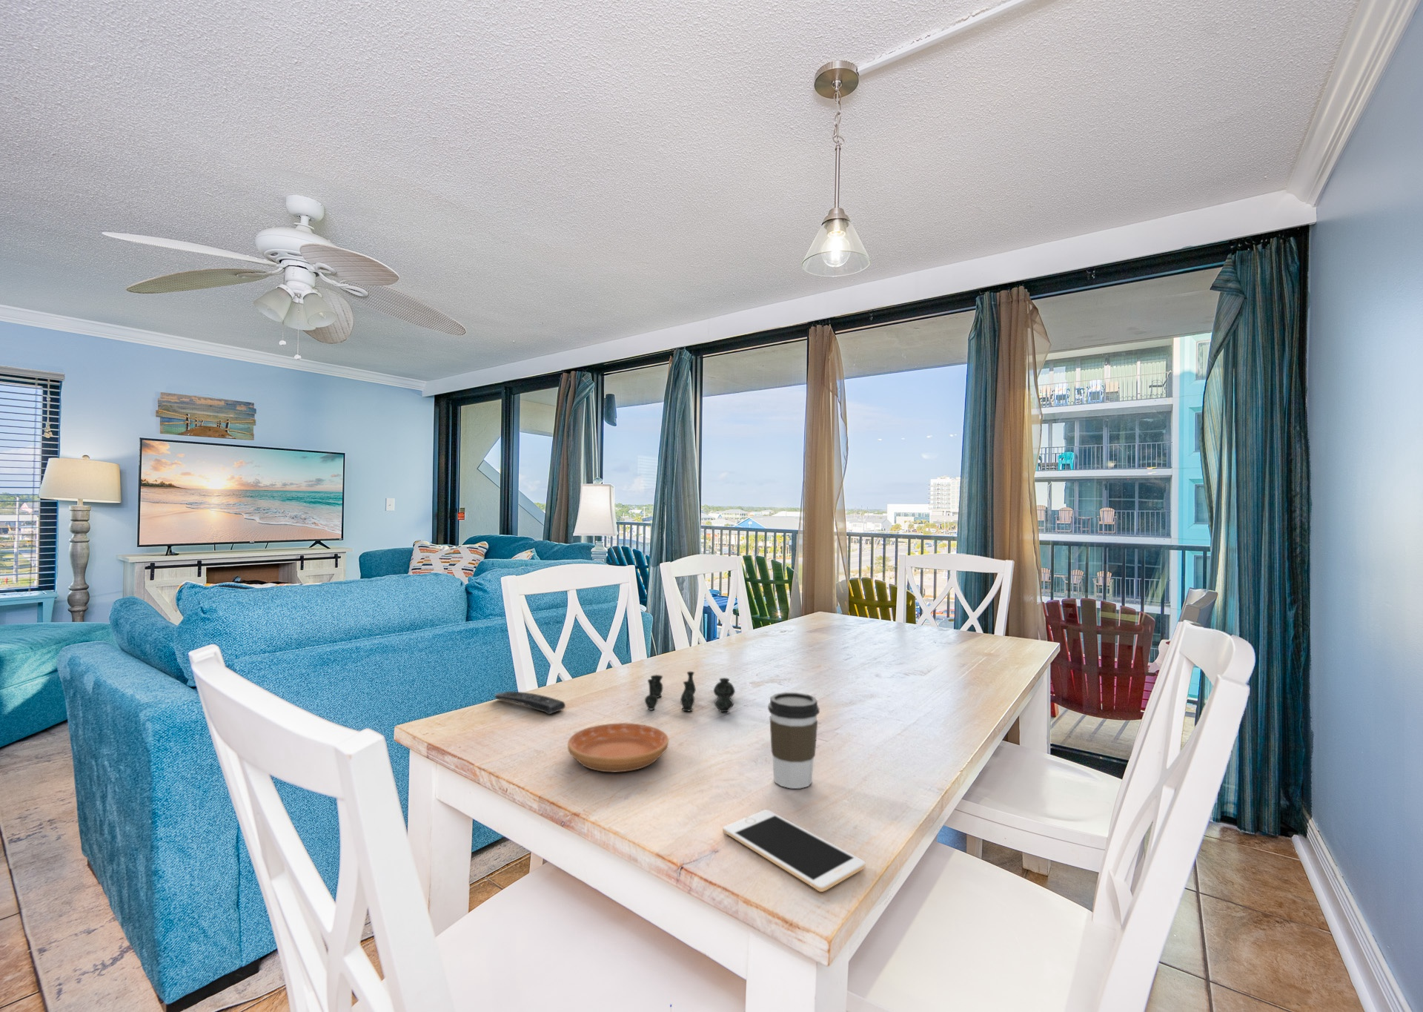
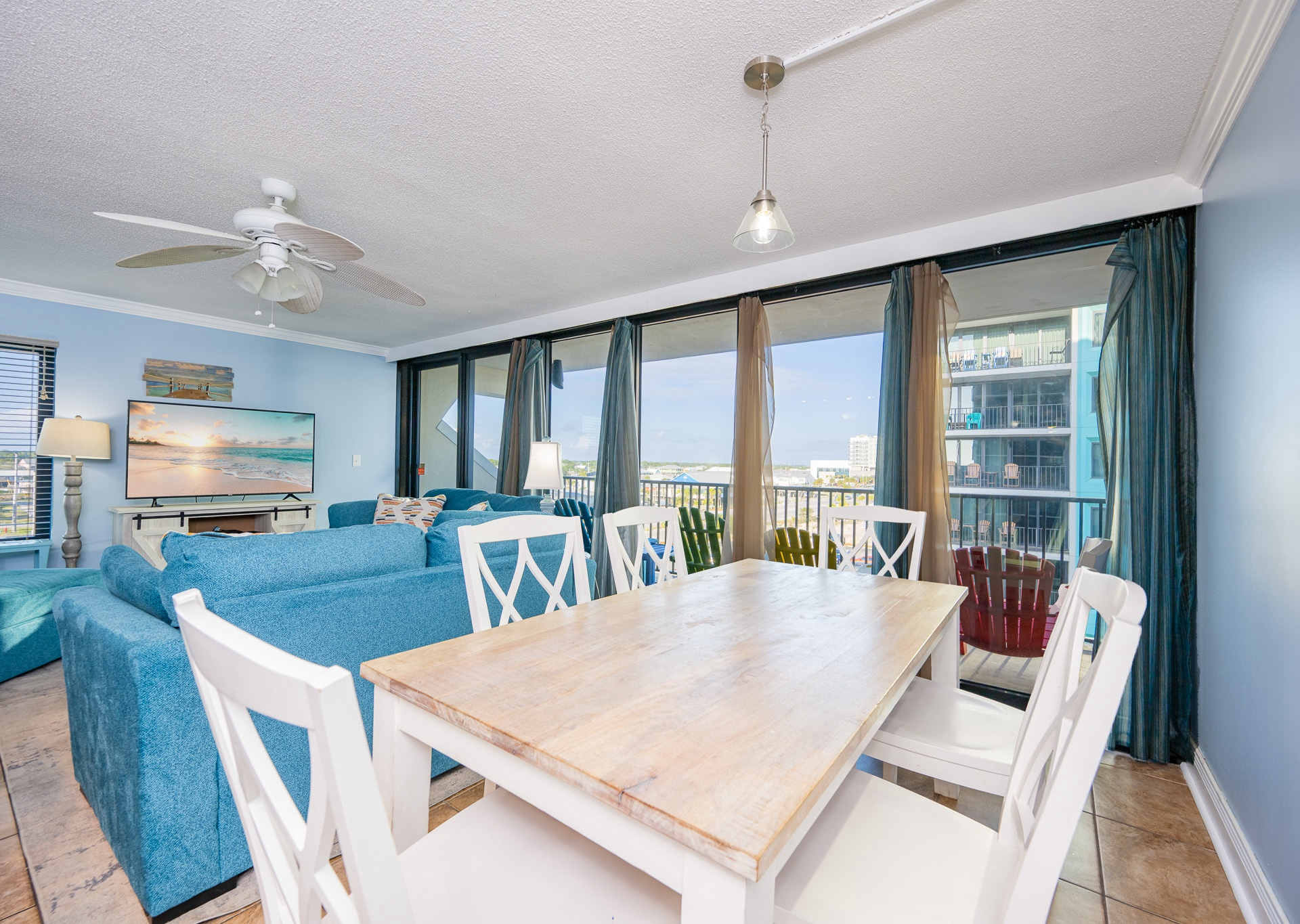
- saucer (618, 747)
- vase (691, 689)
- coffee cup (793, 739)
- remote control (527, 700)
- cell phone (790, 846)
